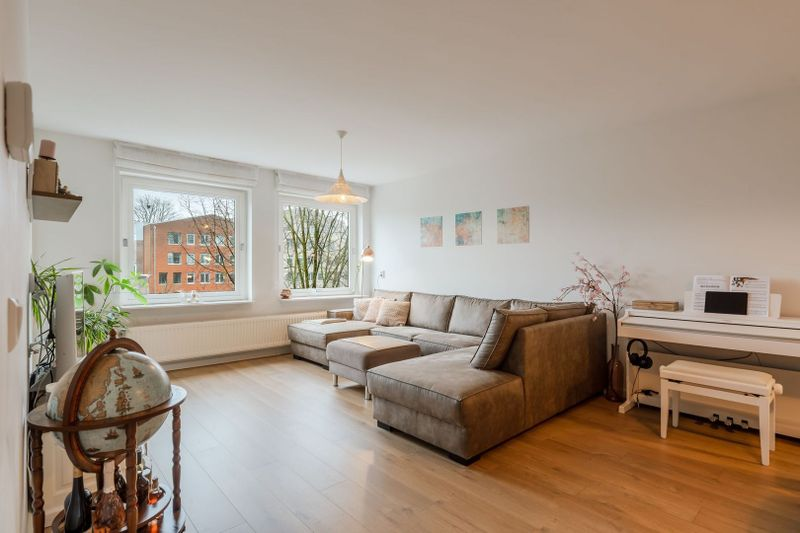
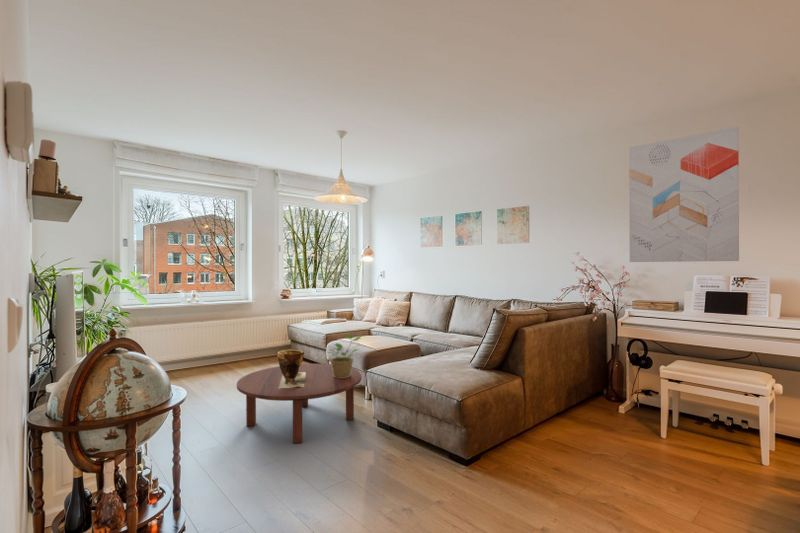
+ wall art (679, 200)
+ potted plant (343, 355)
+ coffee table (301, 399)
+ clay pot (291, 364)
